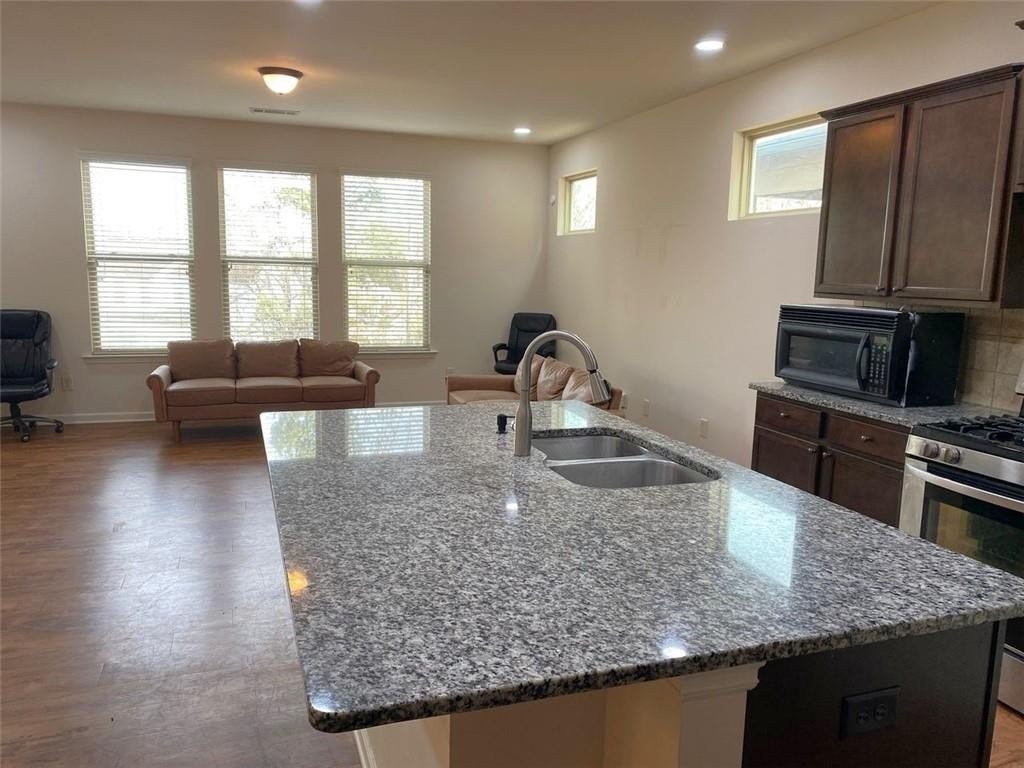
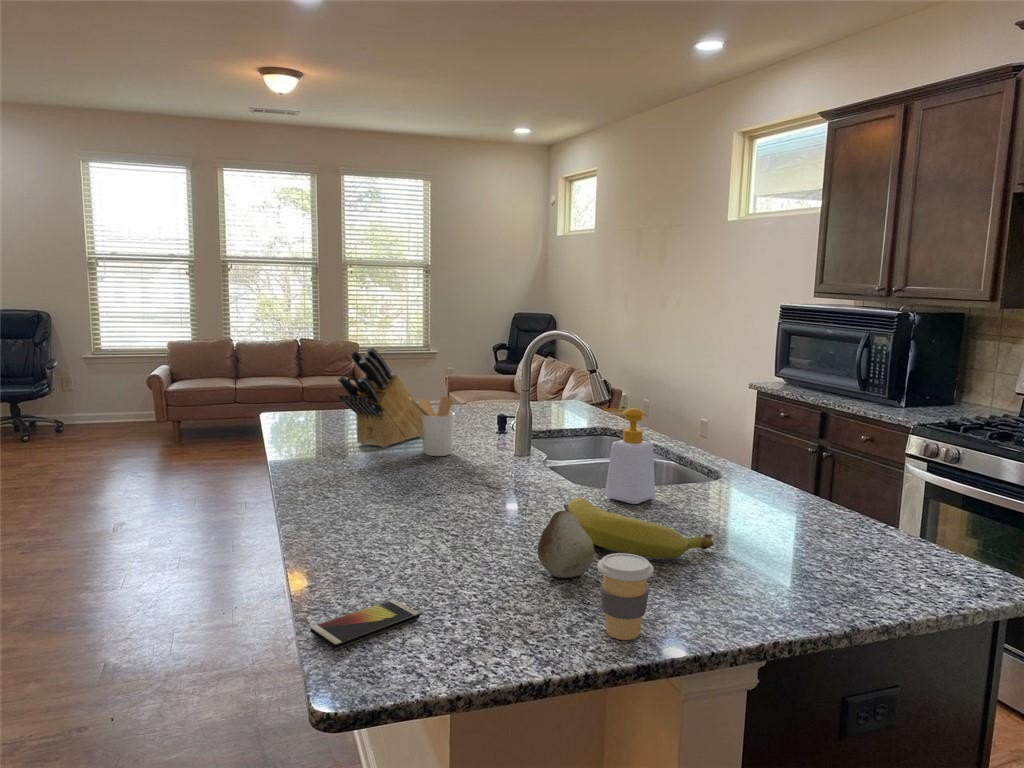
+ fruit (567, 541)
+ utensil holder (430, 424)
+ coffee cup (624, 597)
+ banana (623, 522)
+ knife block (386, 393)
+ soap bottle (624, 452)
+ smartphone (366, 622)
